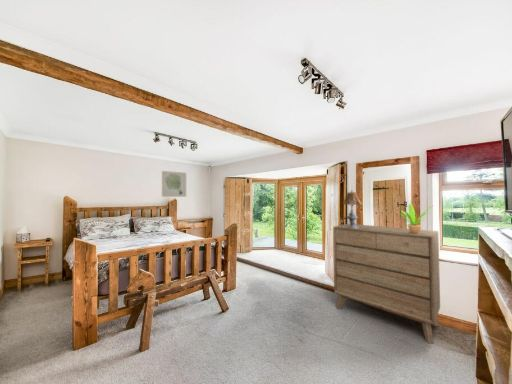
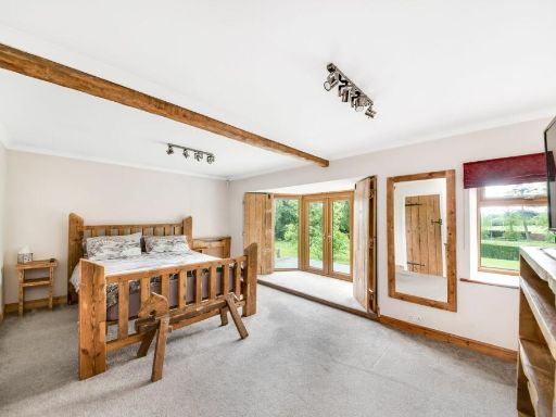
- potted plant (414, 218)
- wall art (174, 184)
- dresser (382, 272)
- table lamp (352, 208)
